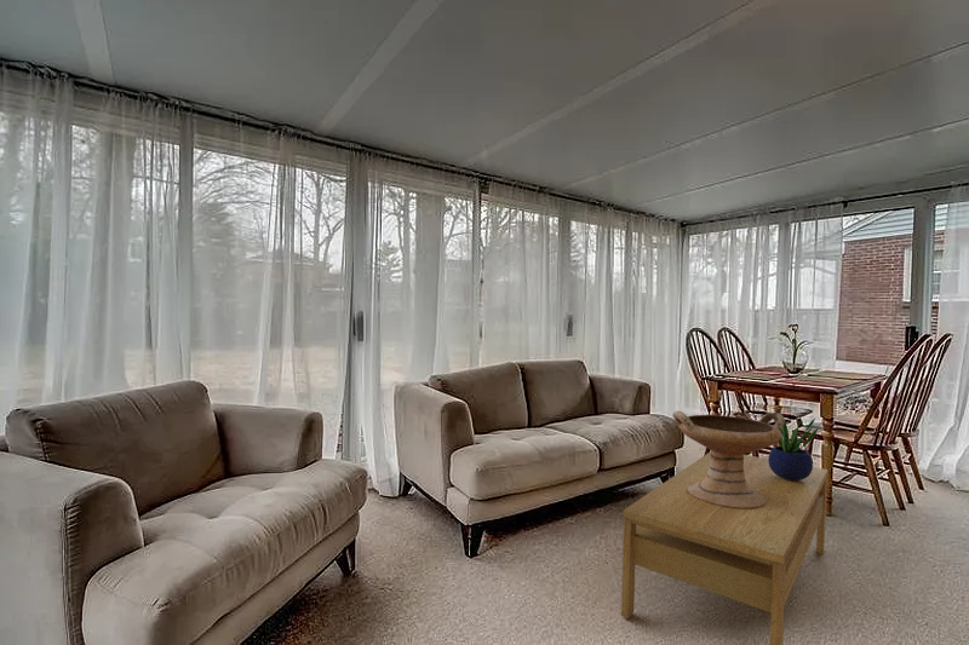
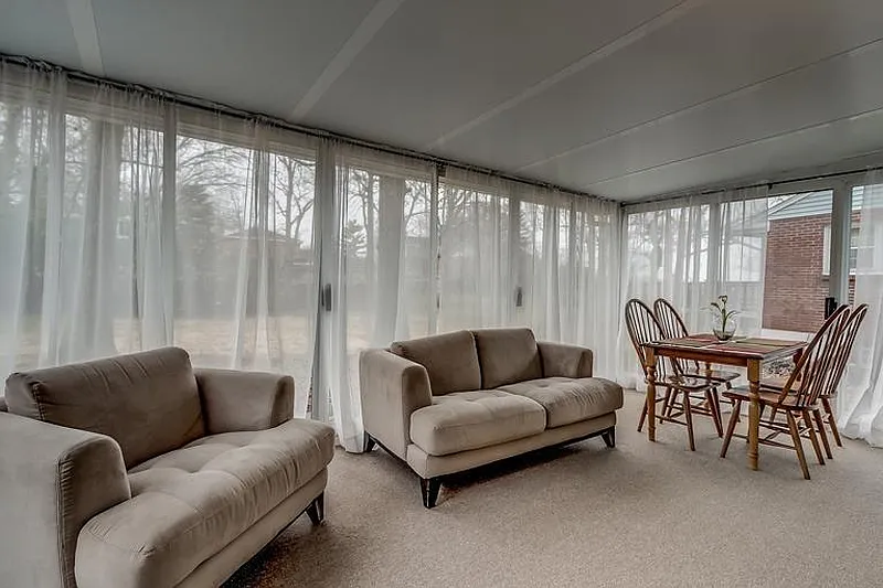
- potted plant (791, 447)
- coffee table (736, 532)
- decorative bowl (727, 453)
